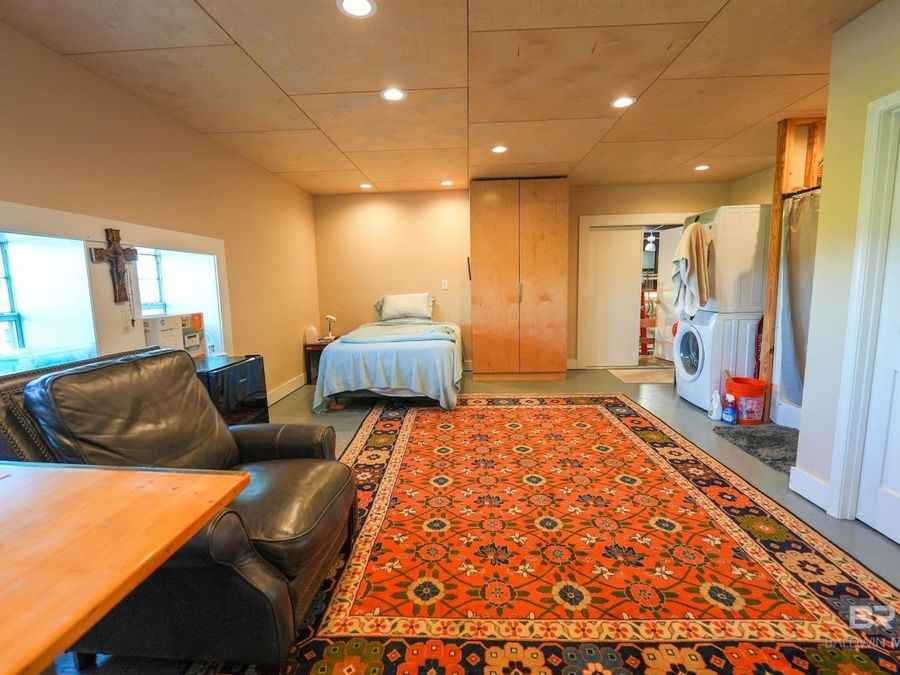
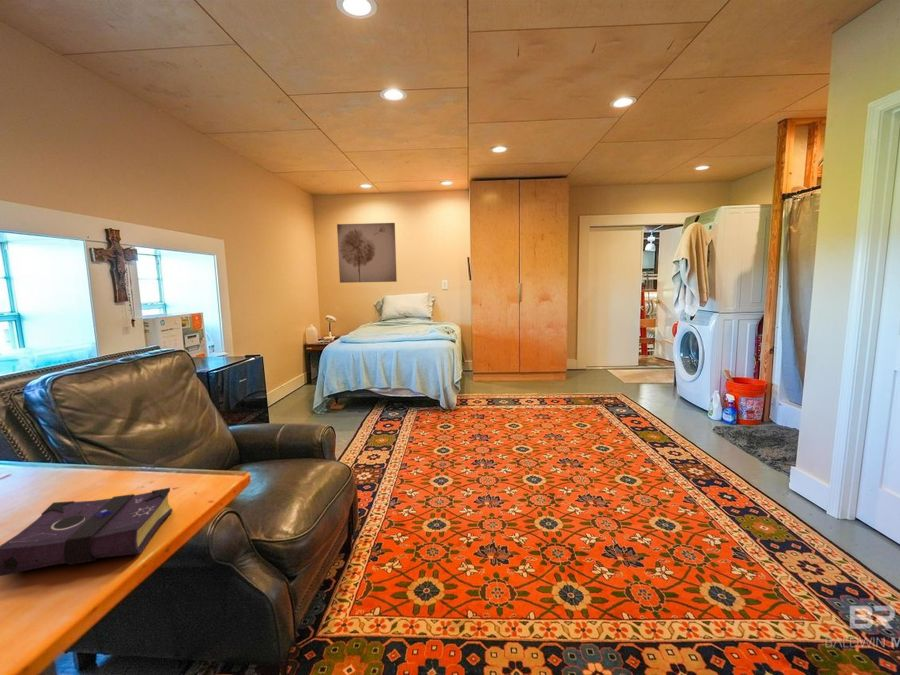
+ book (92, 528)
+ wall art (367, 253)
